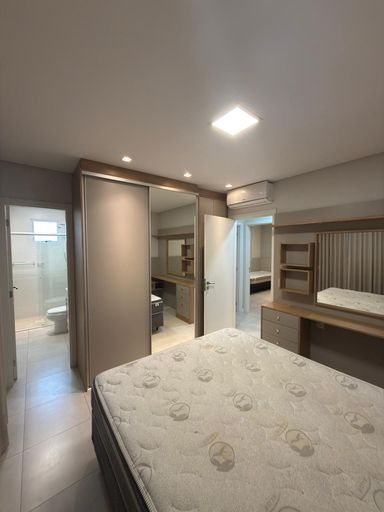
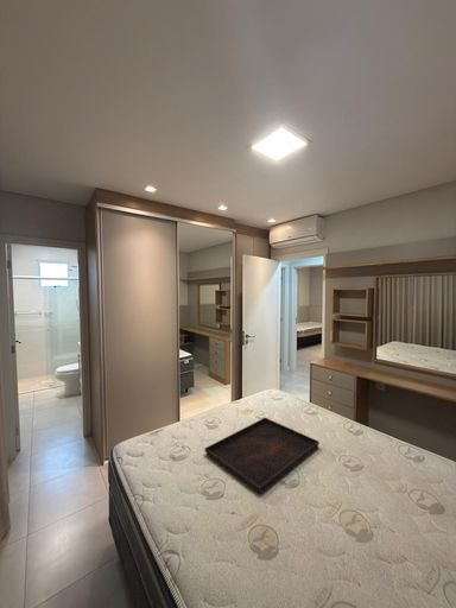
+ serving tray (262, 448)
